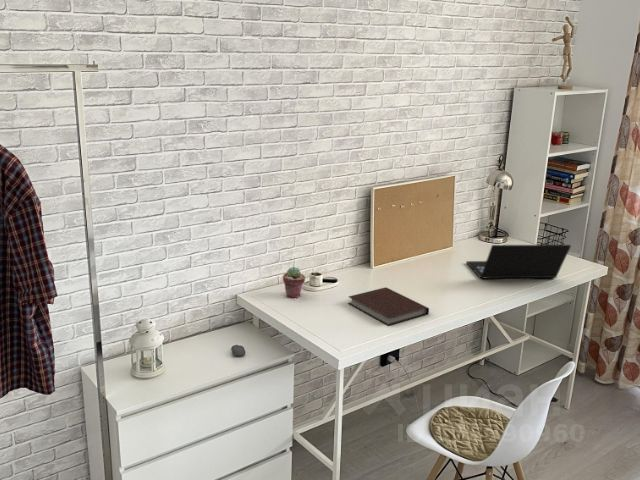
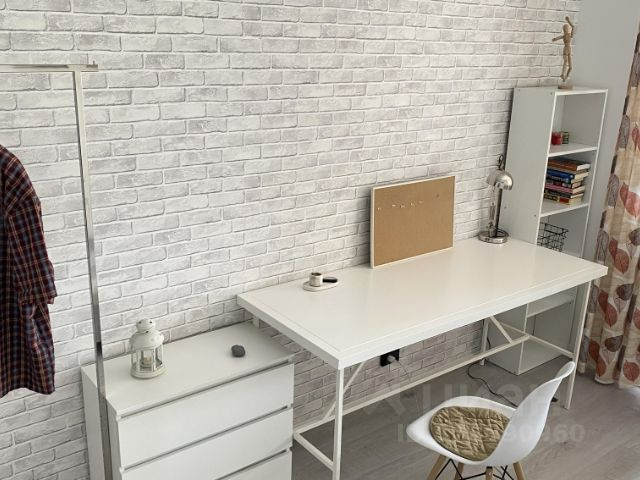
- laptop (516, 254)
- notebook (387, 305)
- potted succulent (293, 281)
